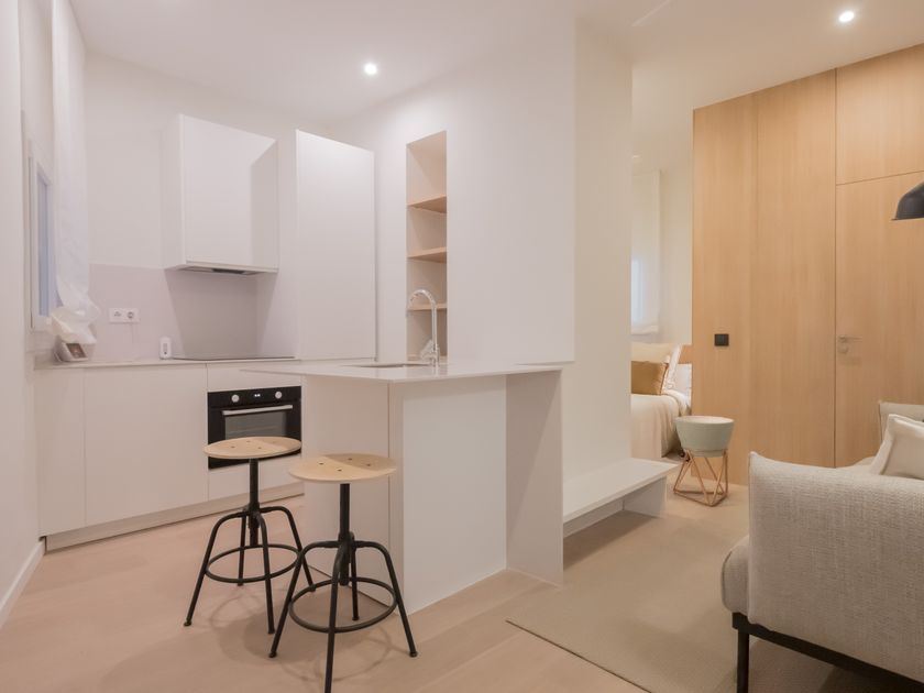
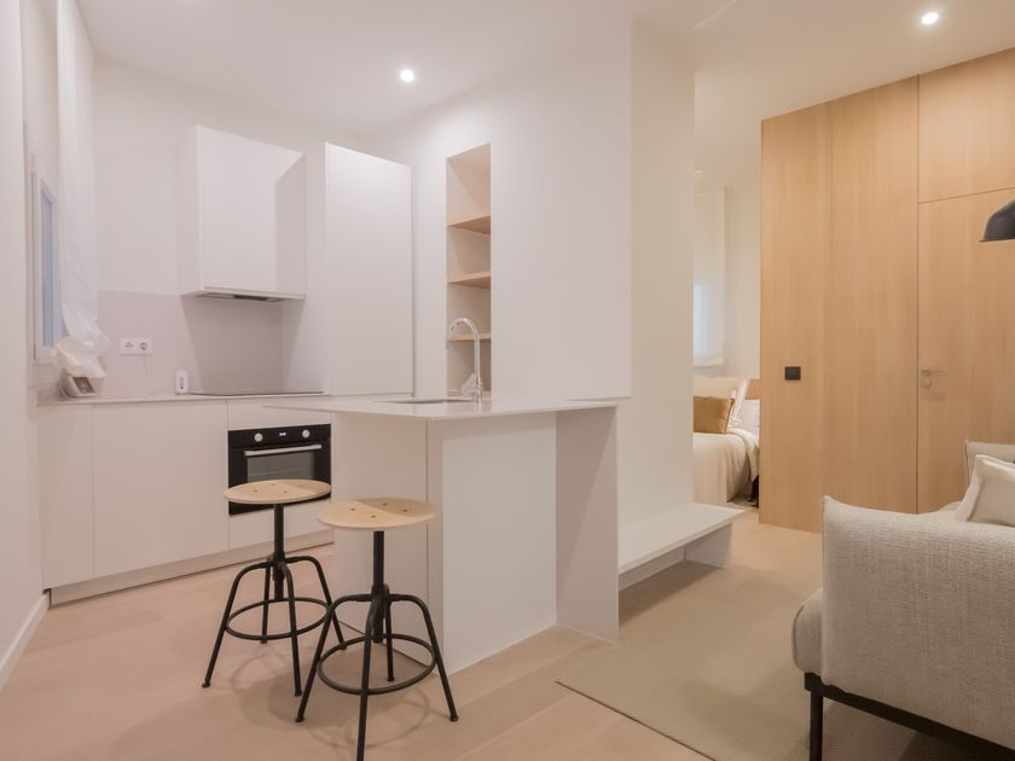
- planter (705, 458)
